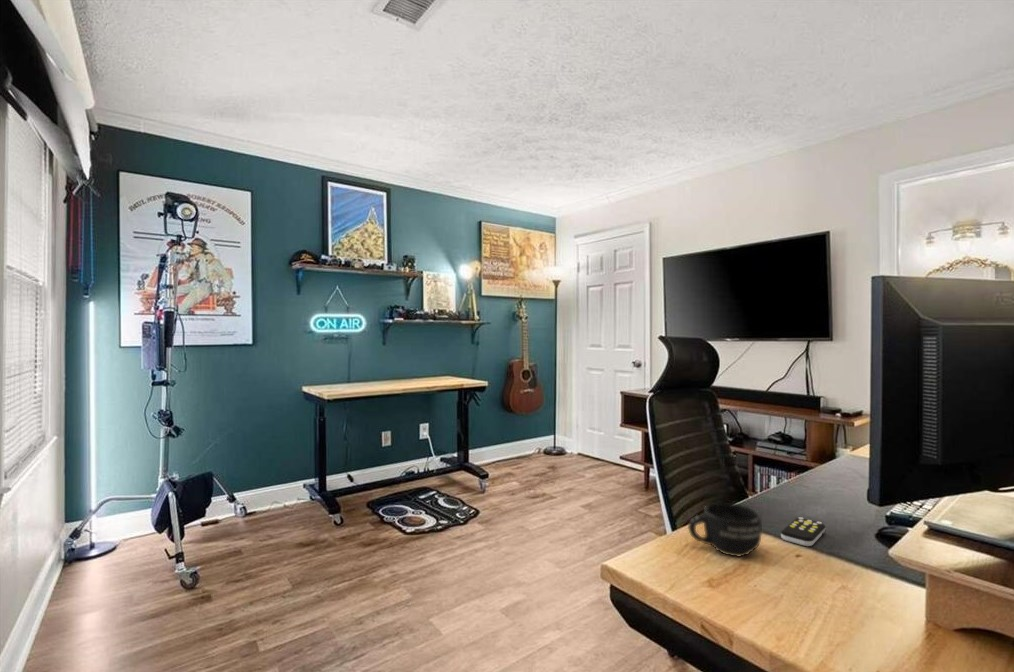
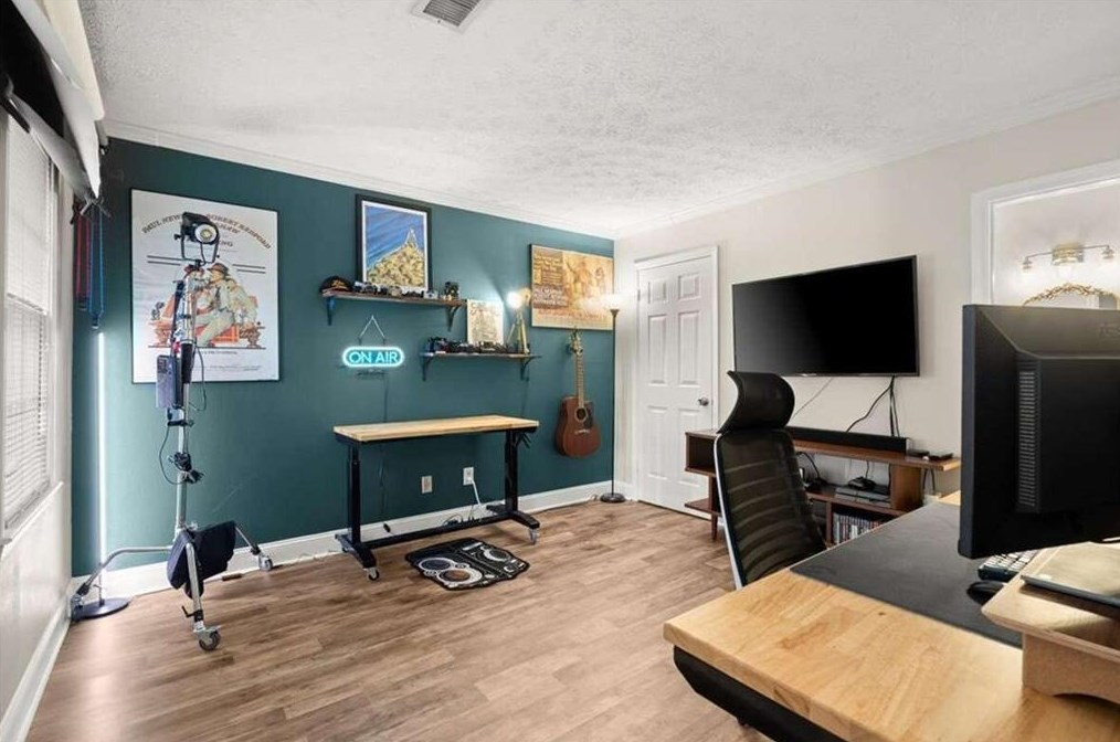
- remote control (803, 530)
- mug (723, 529)
